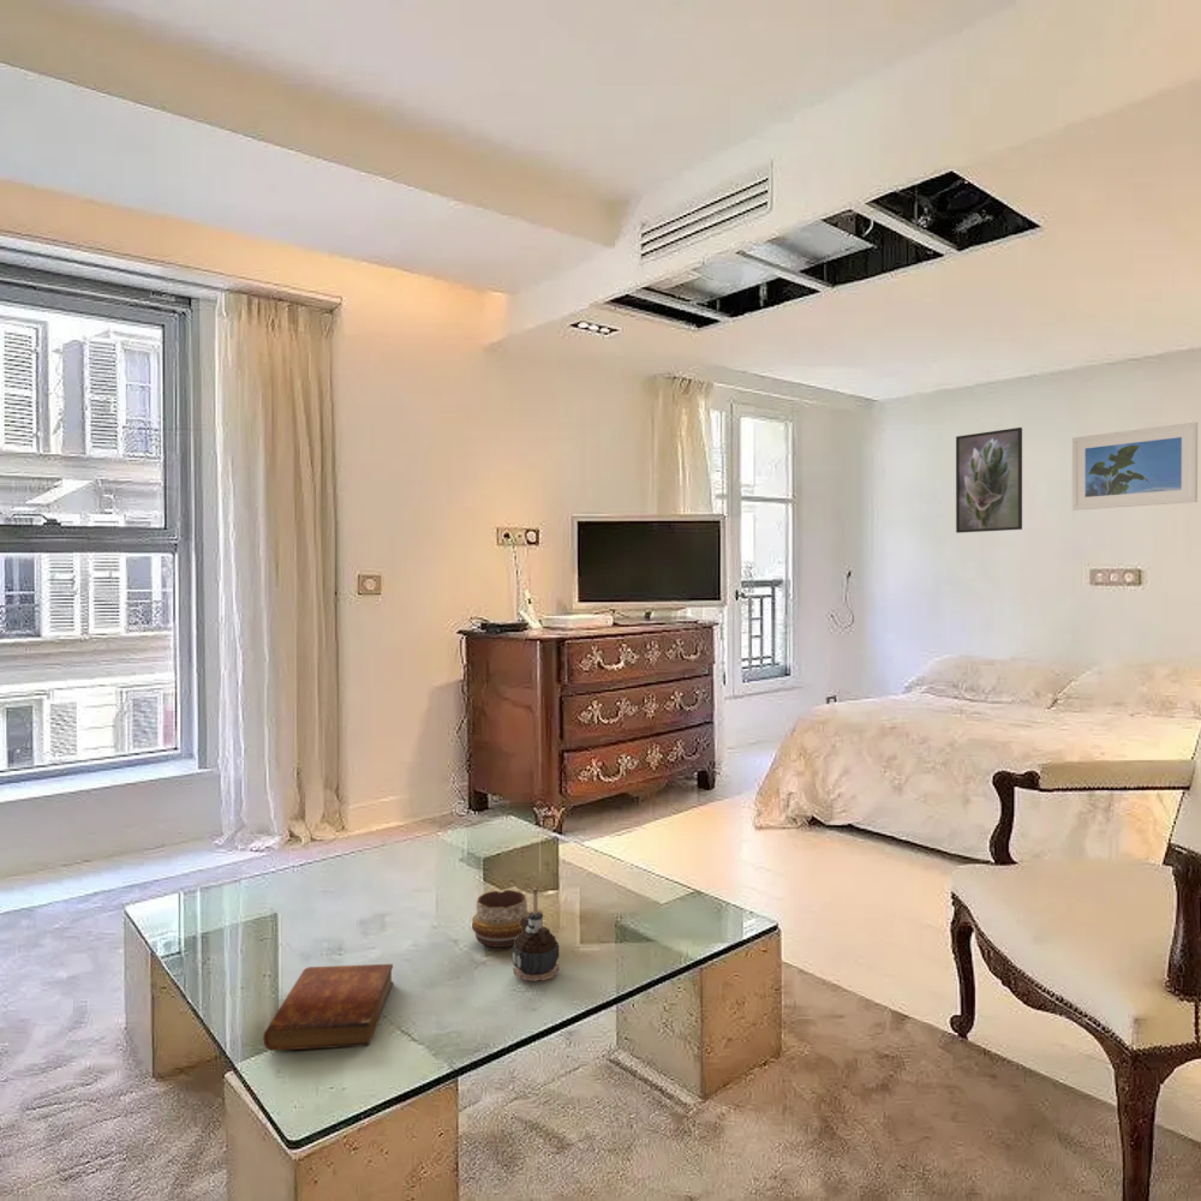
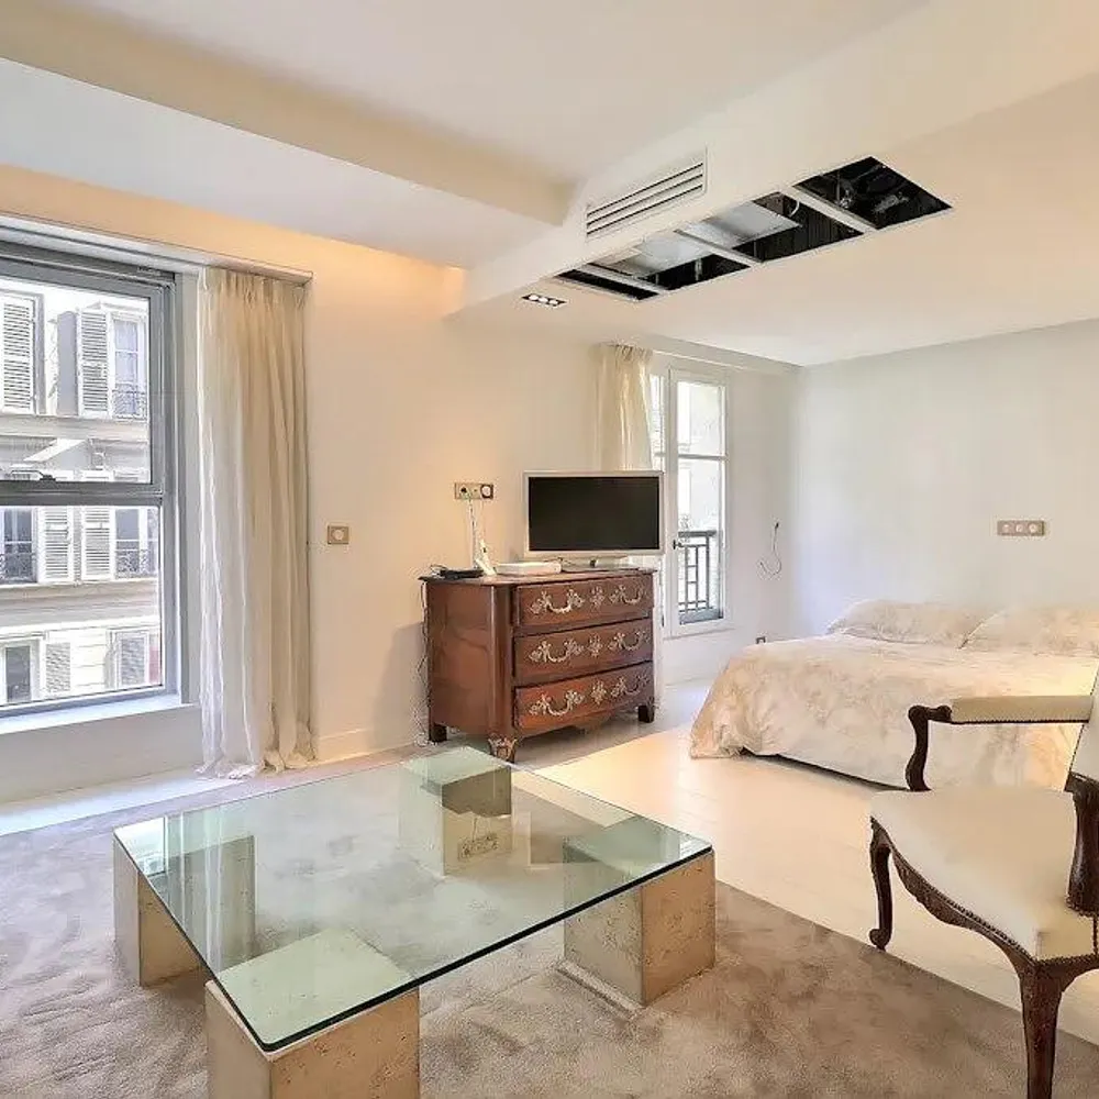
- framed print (987, 482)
- candle (534, 931)
- decorative bowl (502, 918)
- bible (333, 1004)
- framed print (1131, 468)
